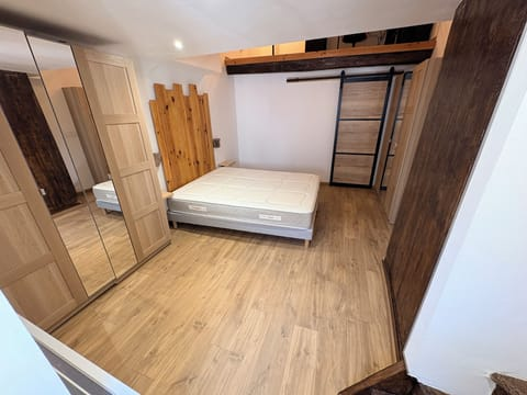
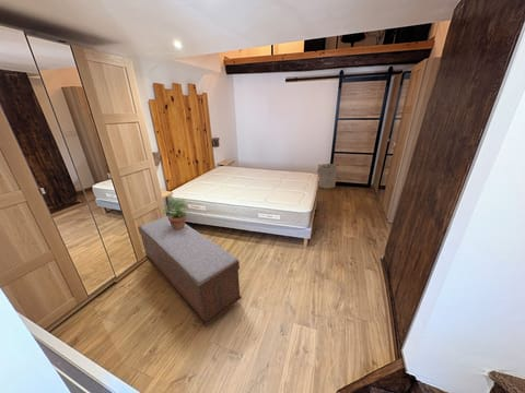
+ potted plant (173, 213)
+ bench (185, 259)
+ laundry hamper (326, 175)
